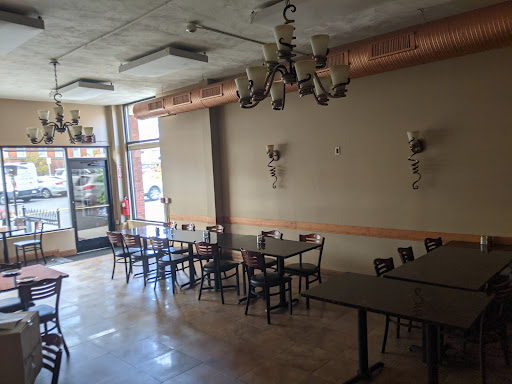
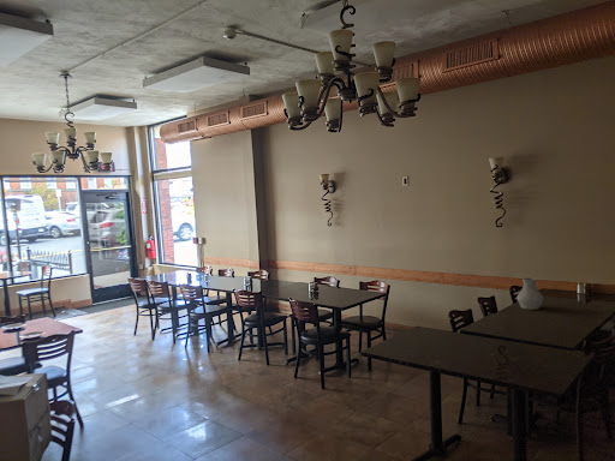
+ vase (530, 293)
